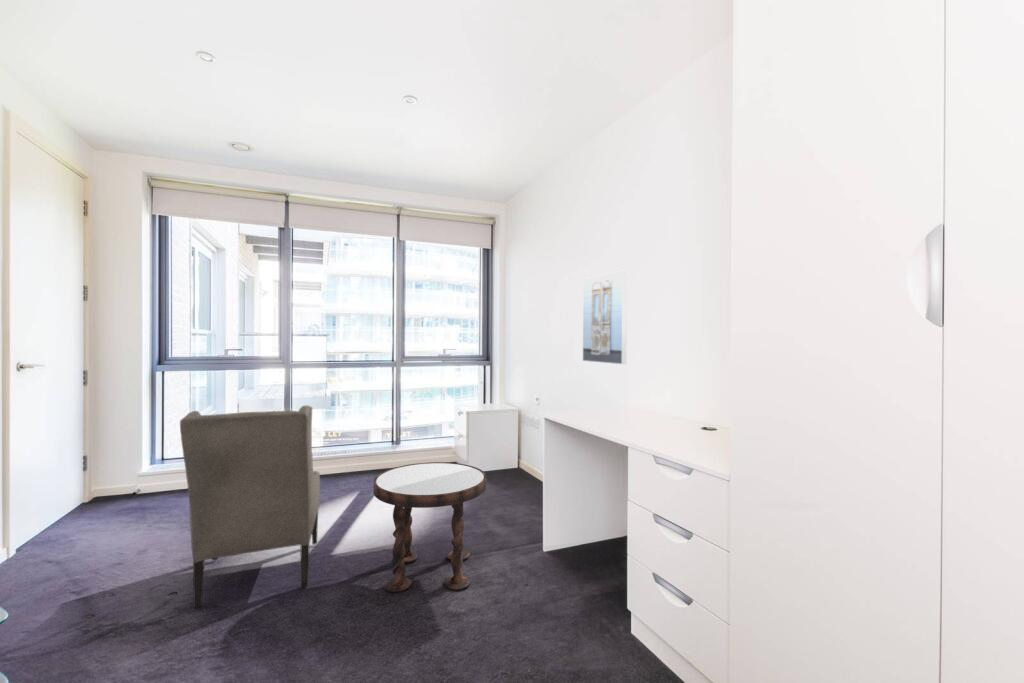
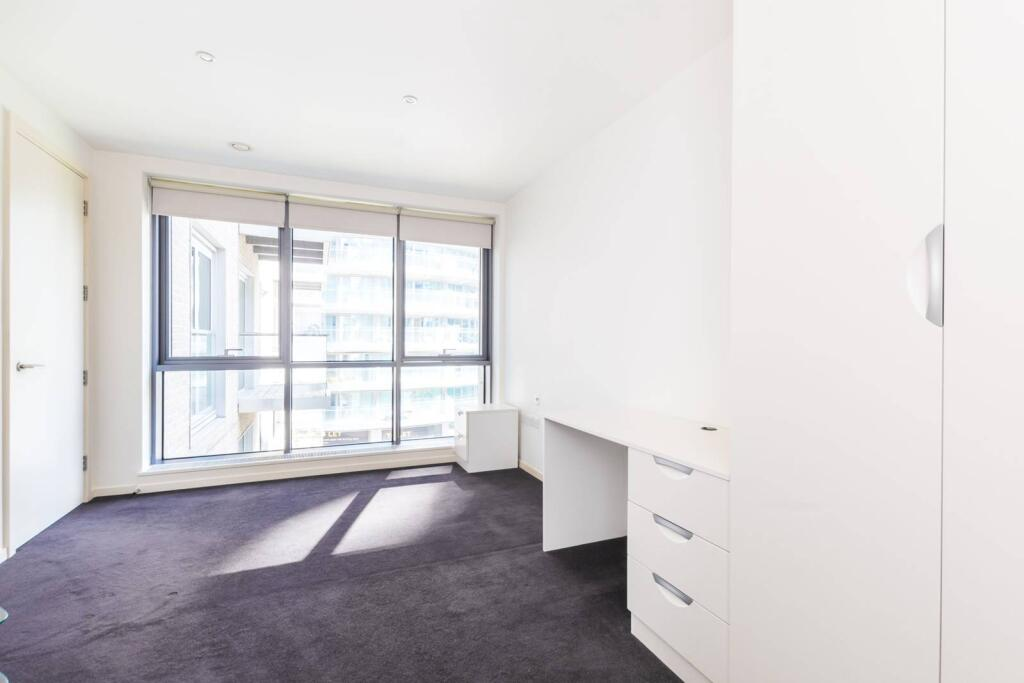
- side table (430, 507)
- armchair (254, 491)
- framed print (603, 319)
